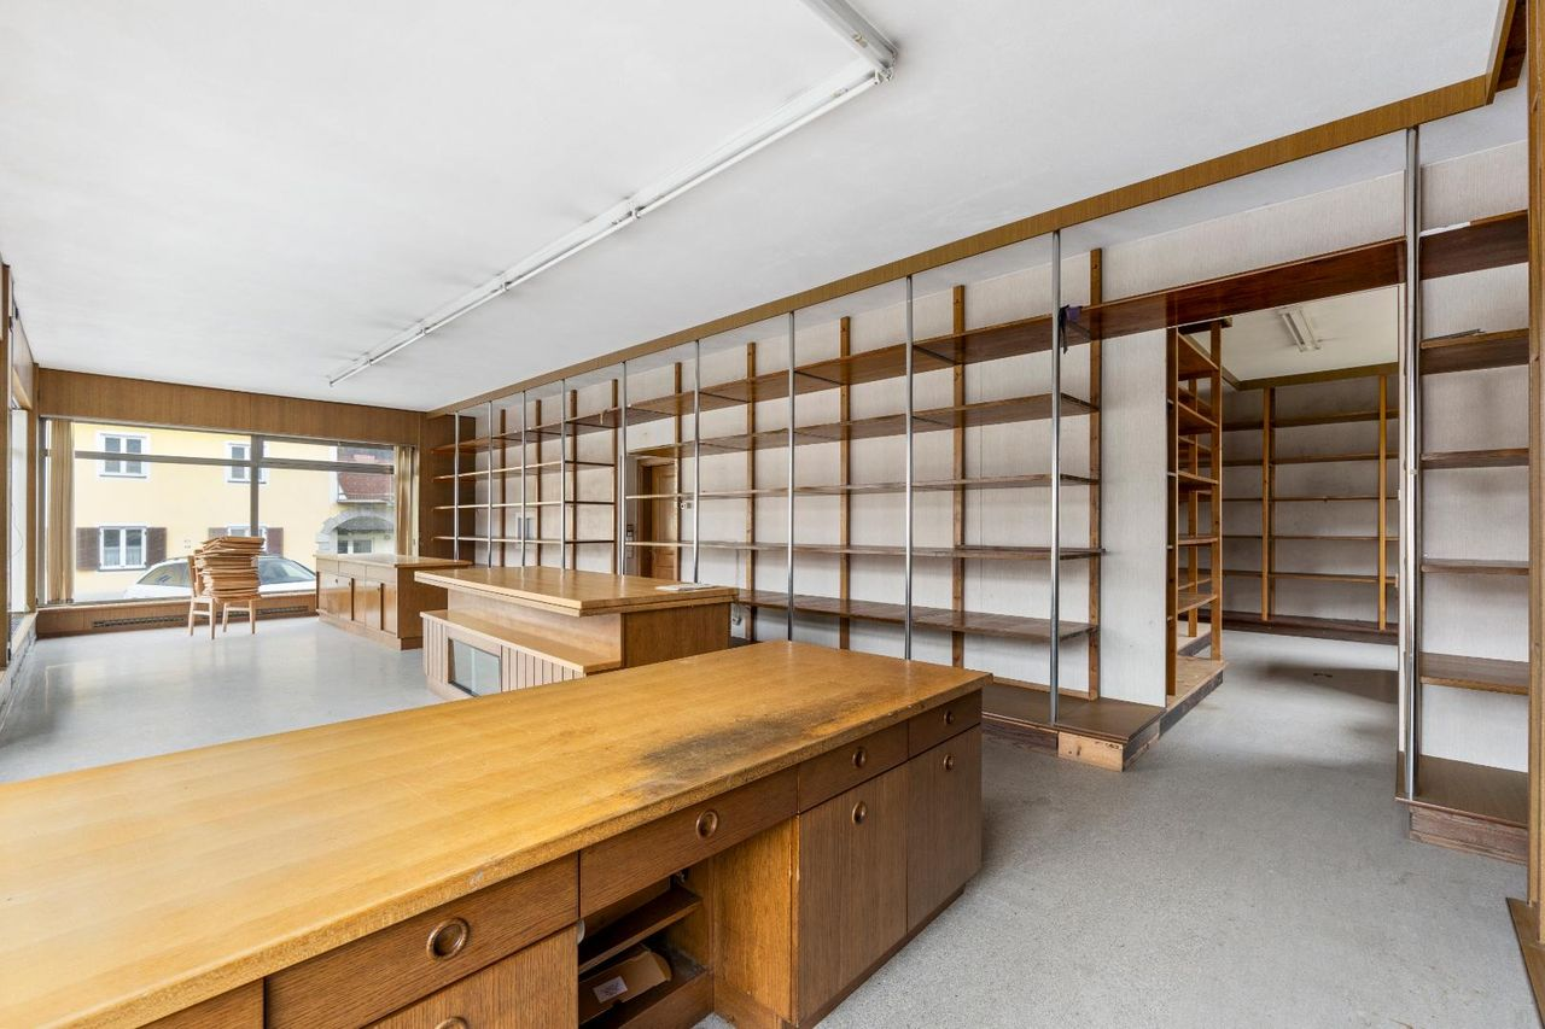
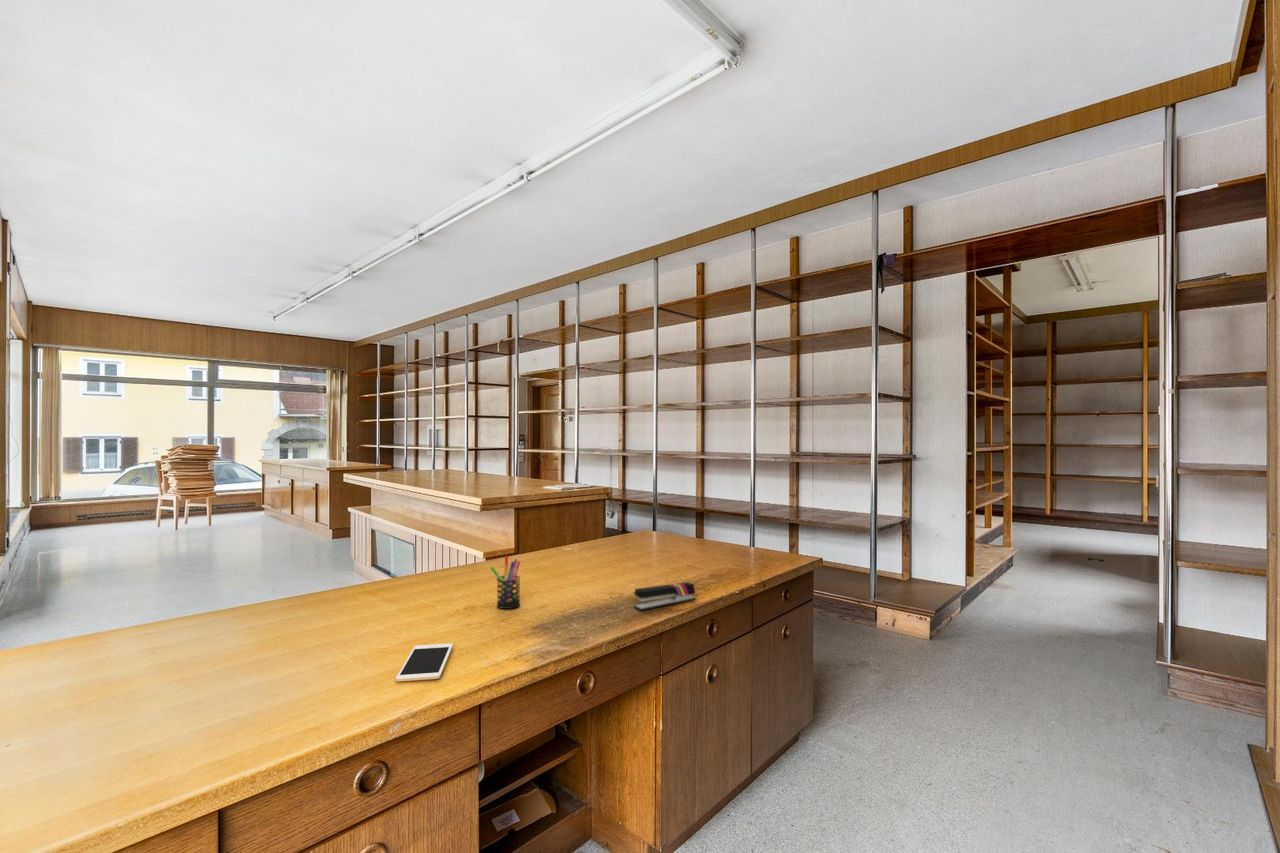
+ cell phone (426, 661)
+ stapler (665, 594)
+ pen holder (505, 581)
